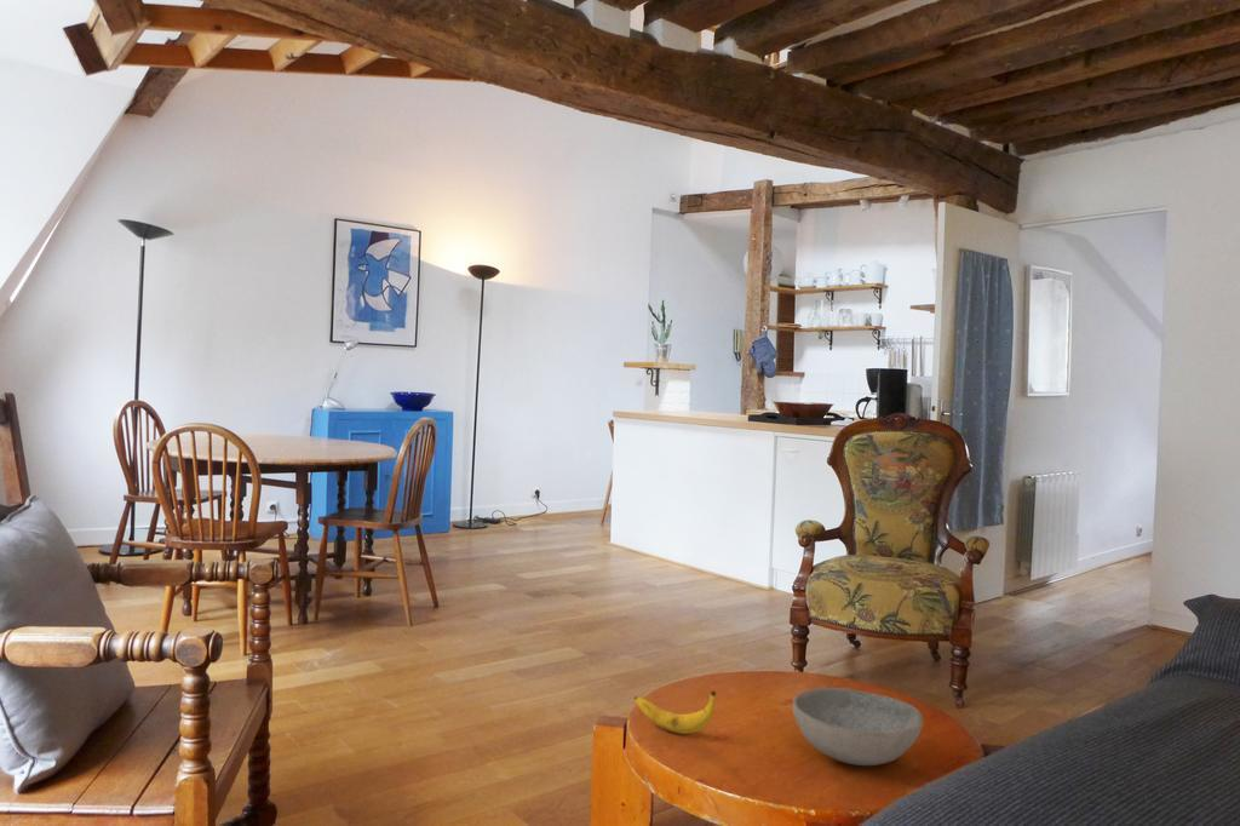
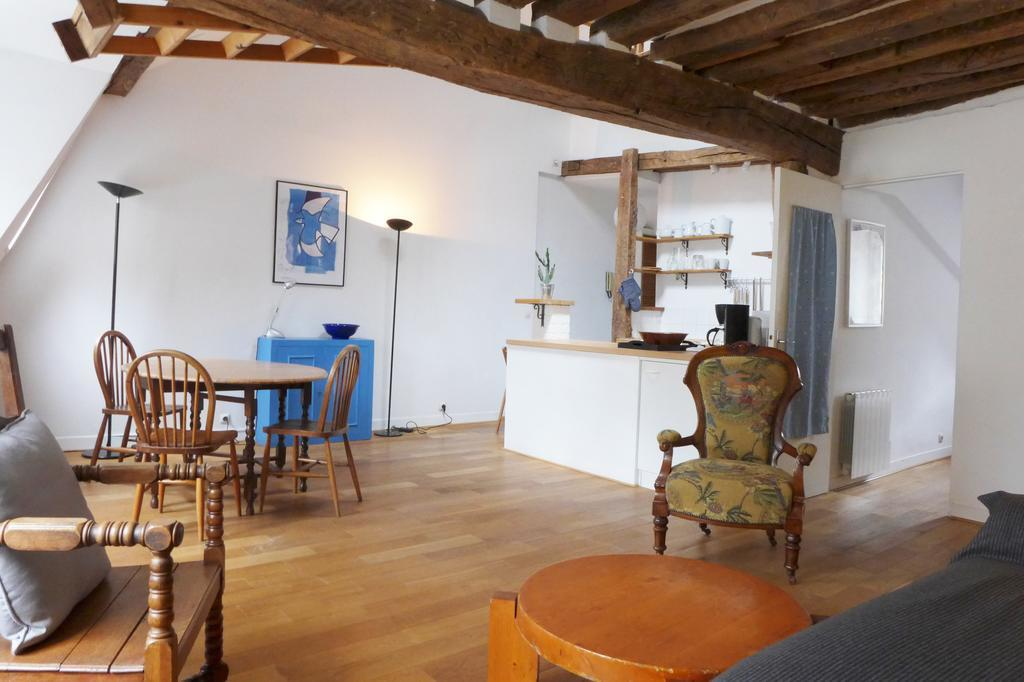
- bowl (855, 732)
- banana (671, 712)
